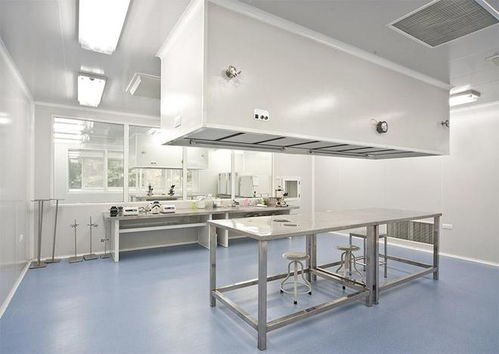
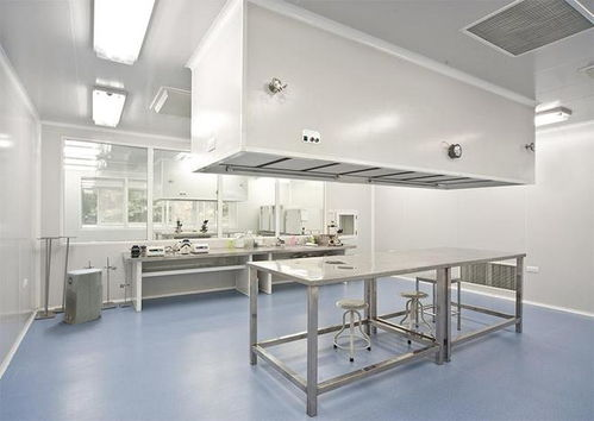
+ air purifier (83, 295)
